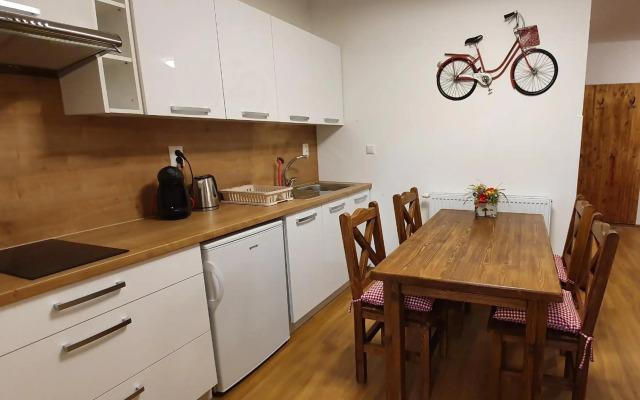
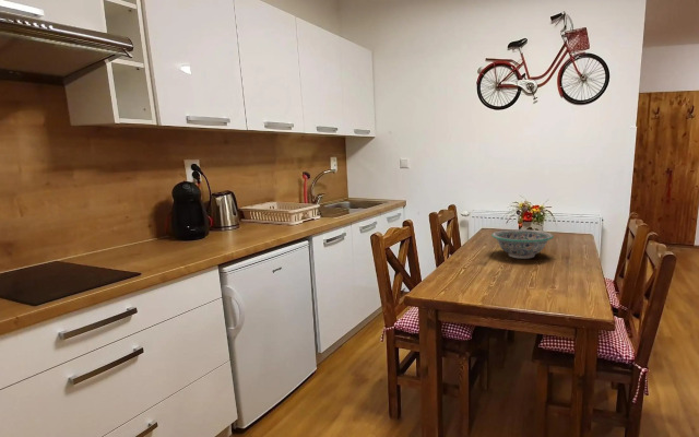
+ decorative bowl (521, 245)
